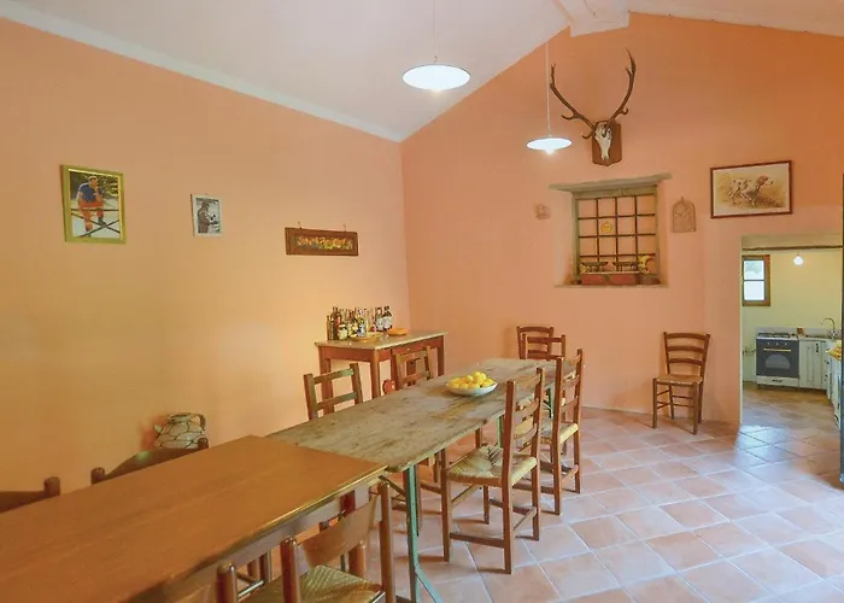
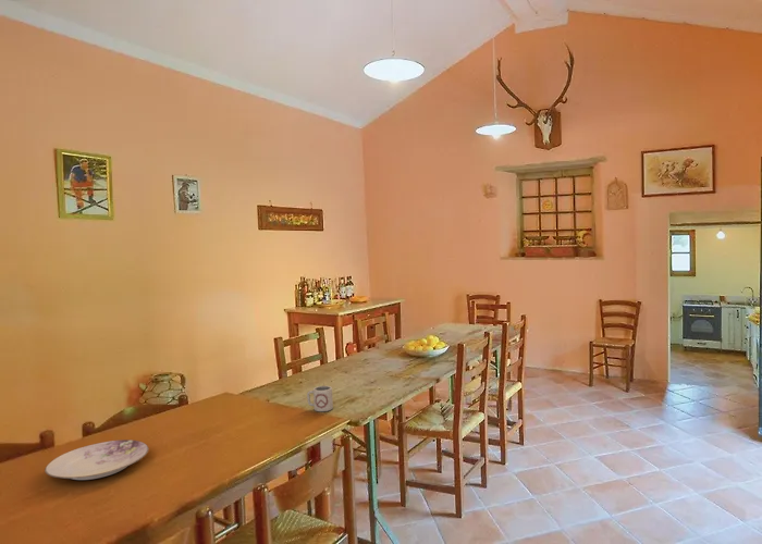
+ plate (99, 461)
+ cup (319, 398)
